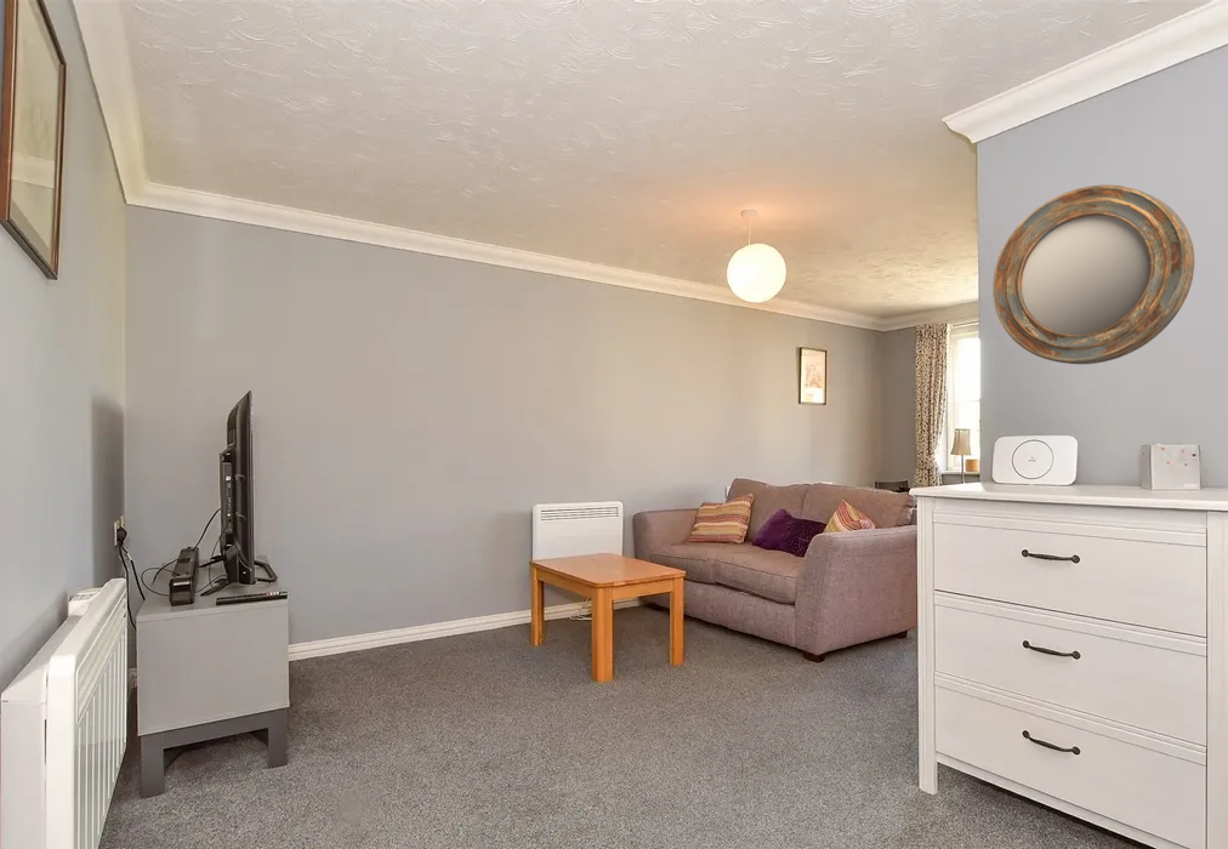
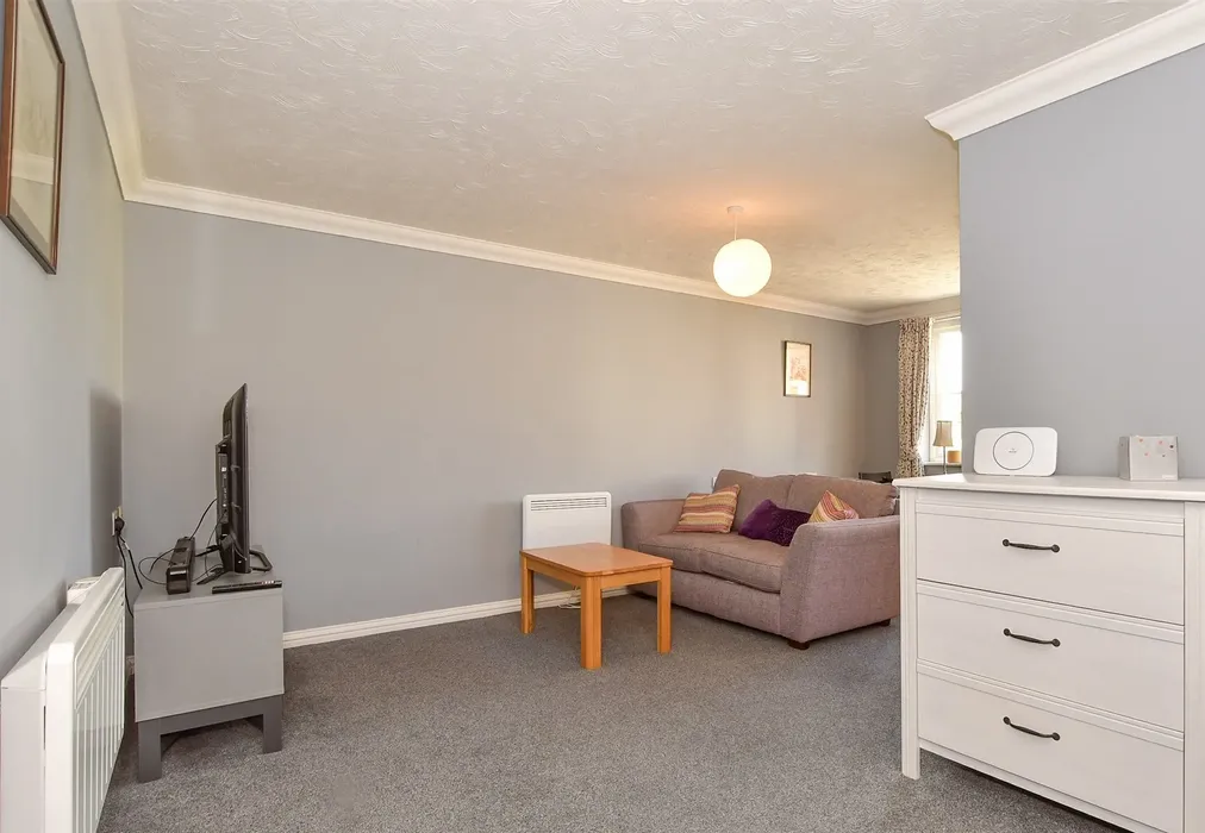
- home mirror (1084, 275)
